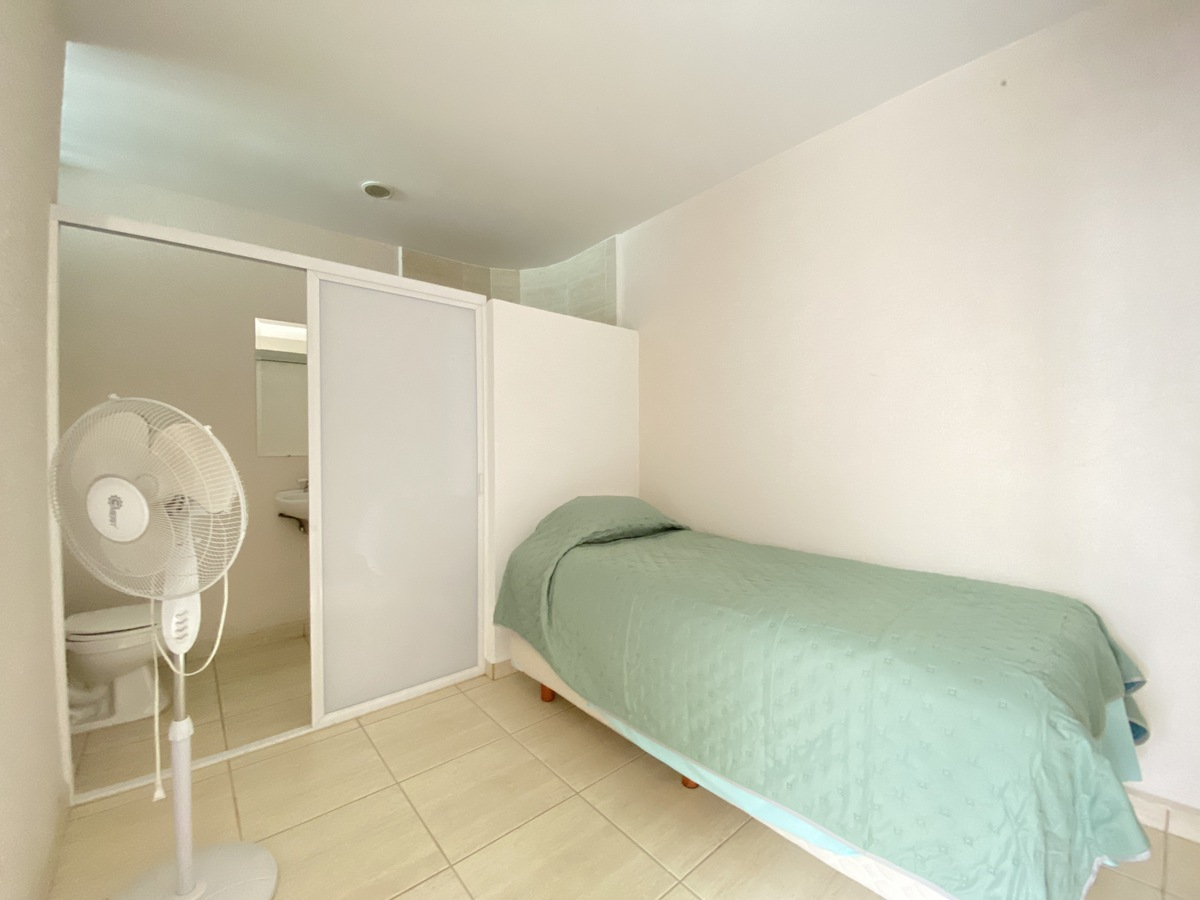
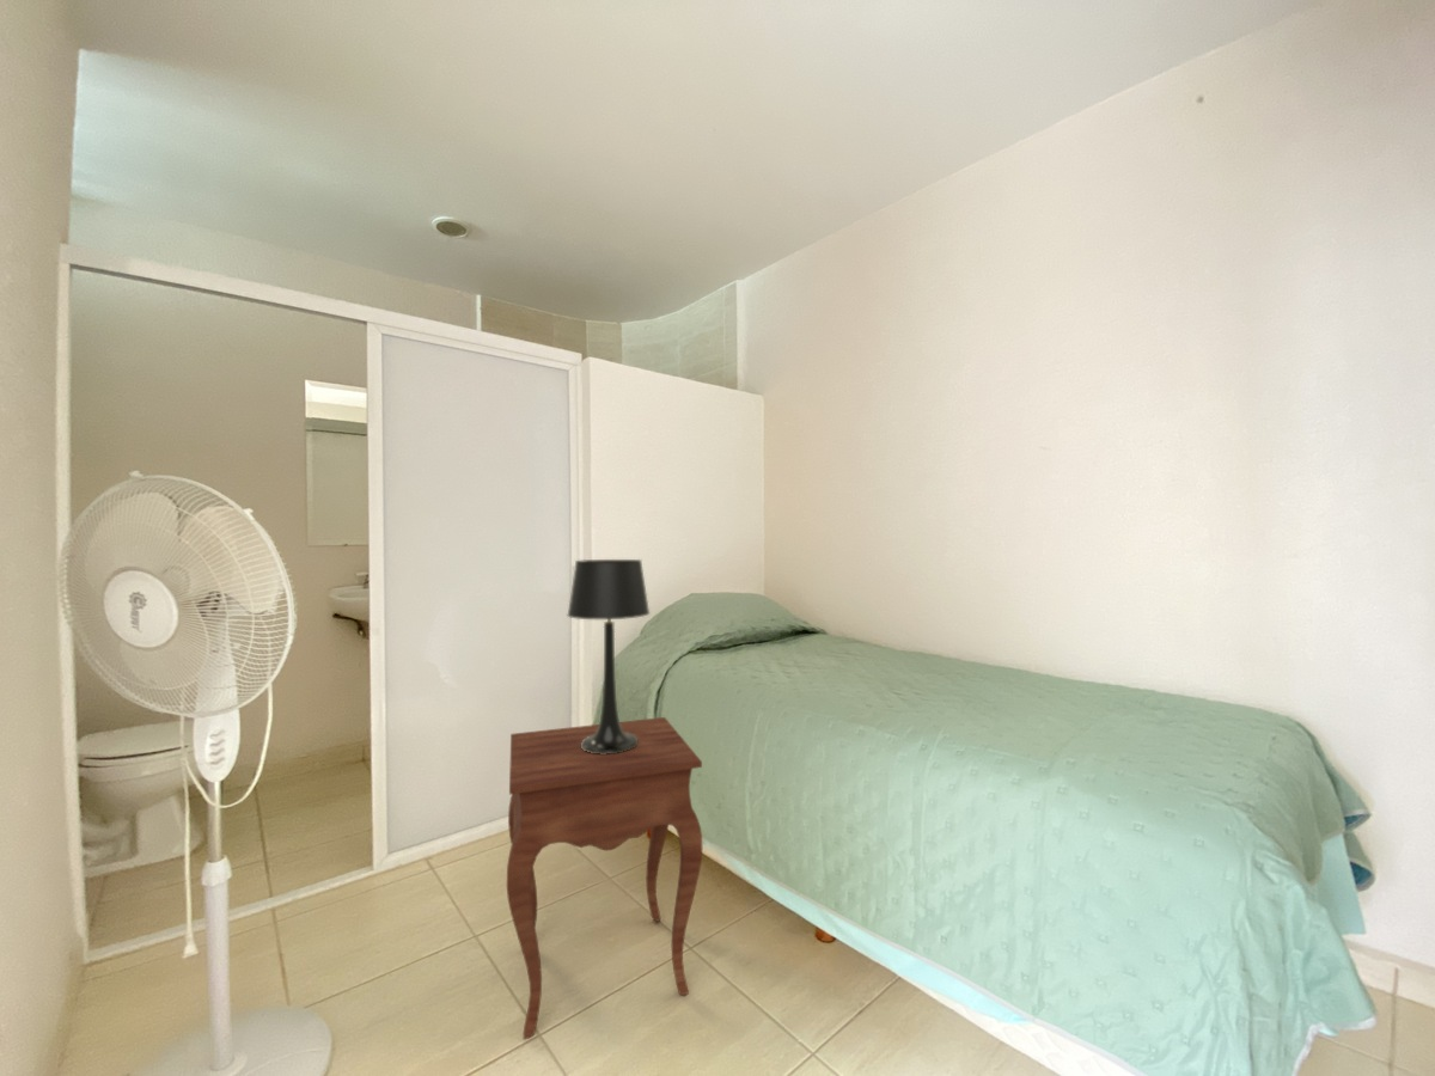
+ side table (602, 849)
+ table lamp (609, 652)
